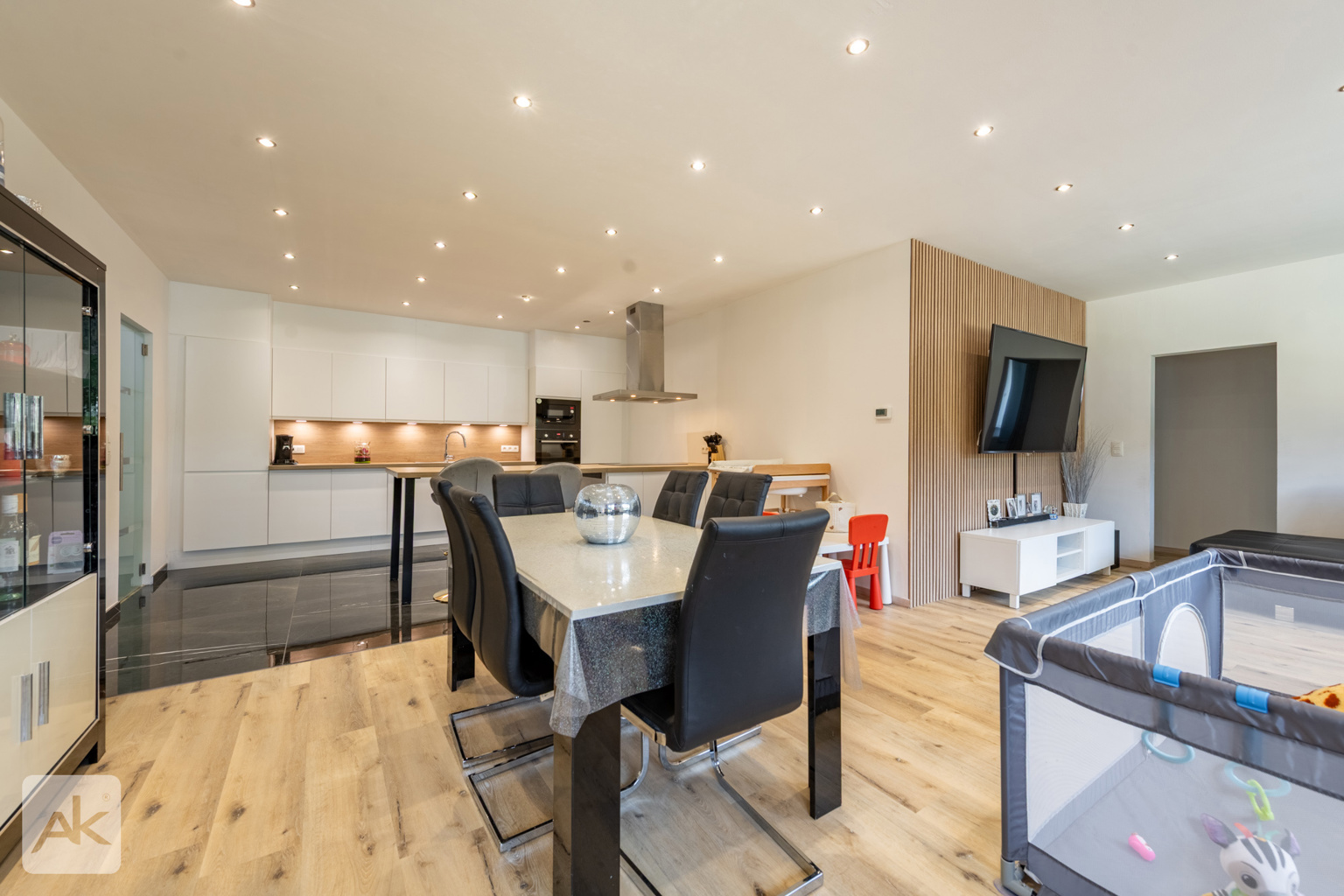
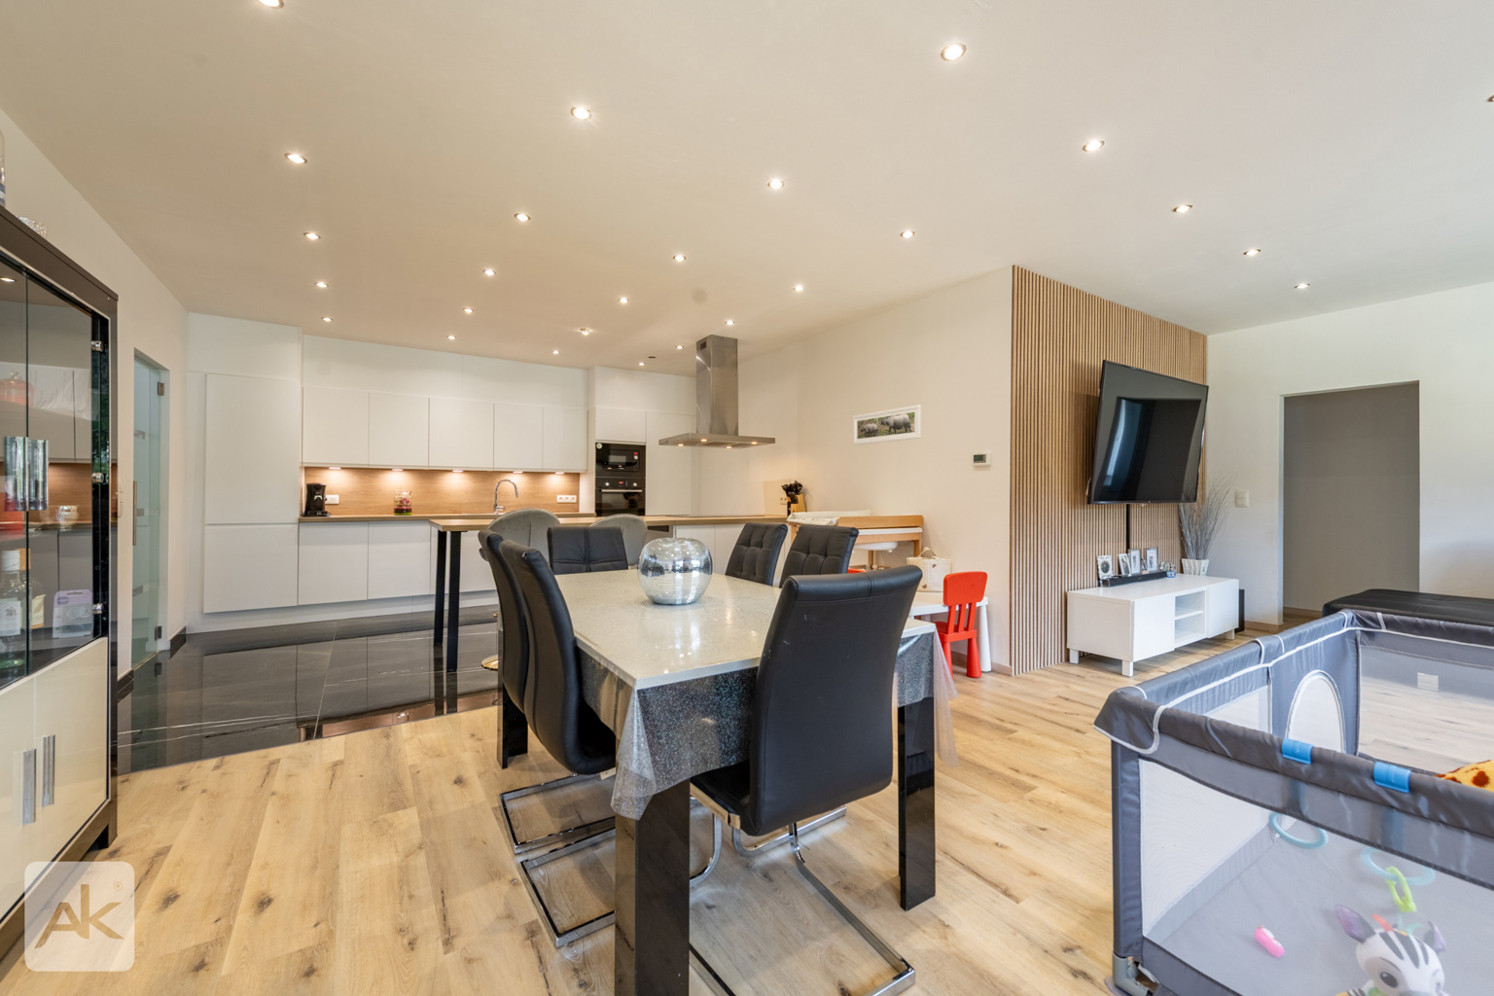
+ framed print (884, 426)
